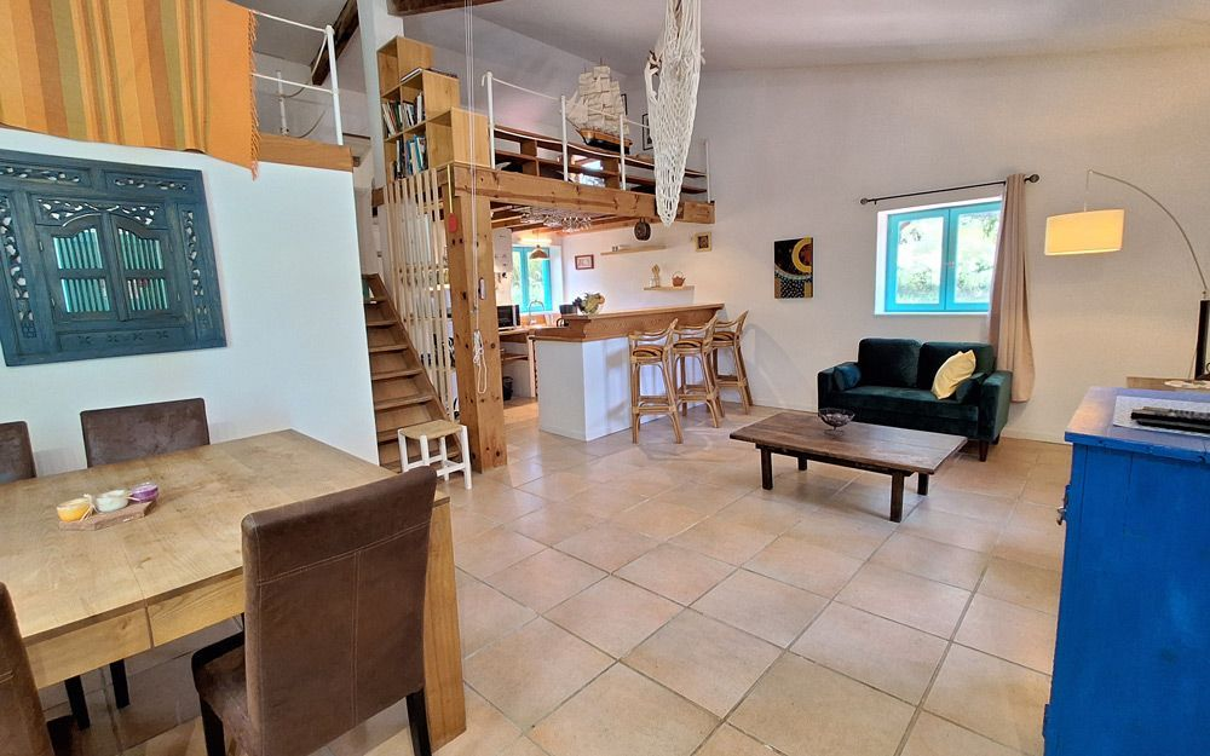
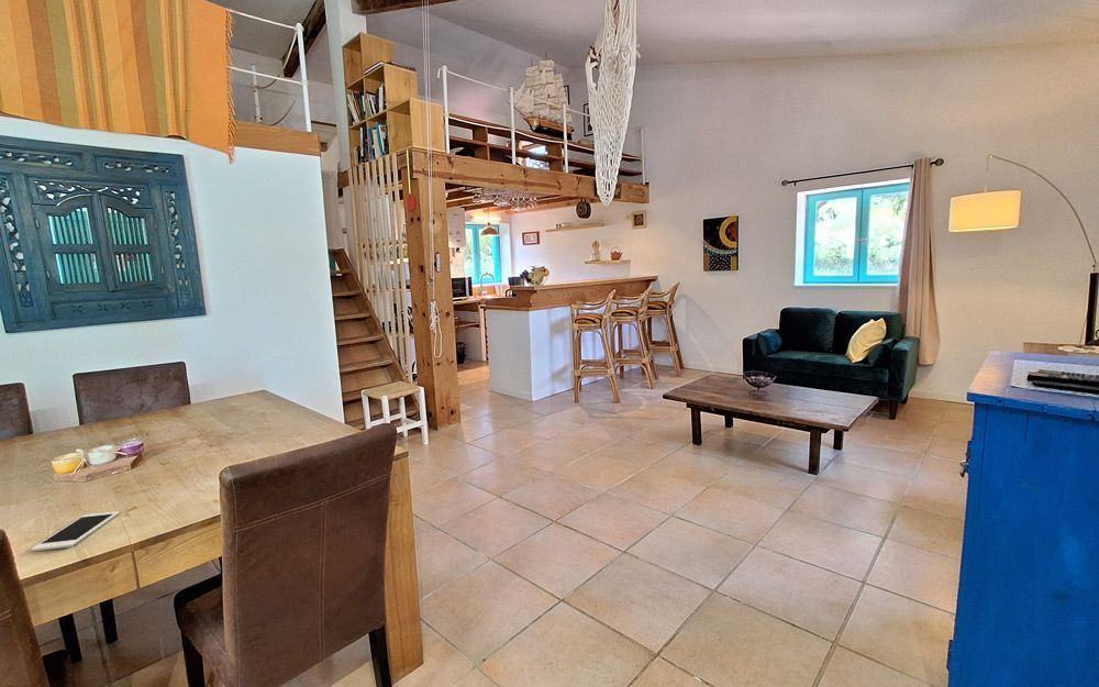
+ cell phone (78, 530)
